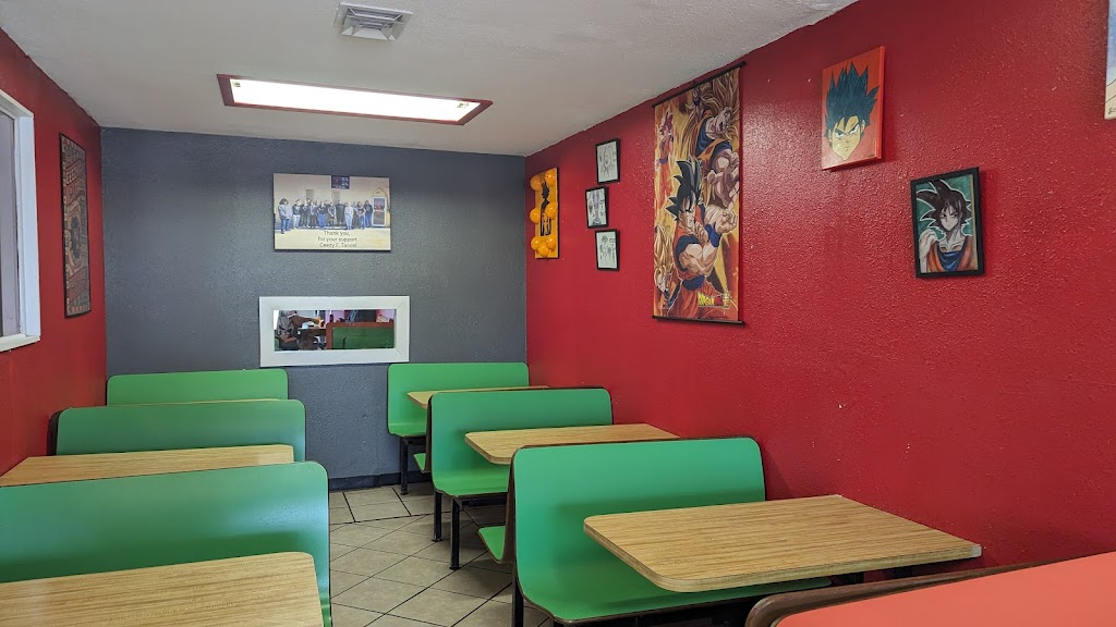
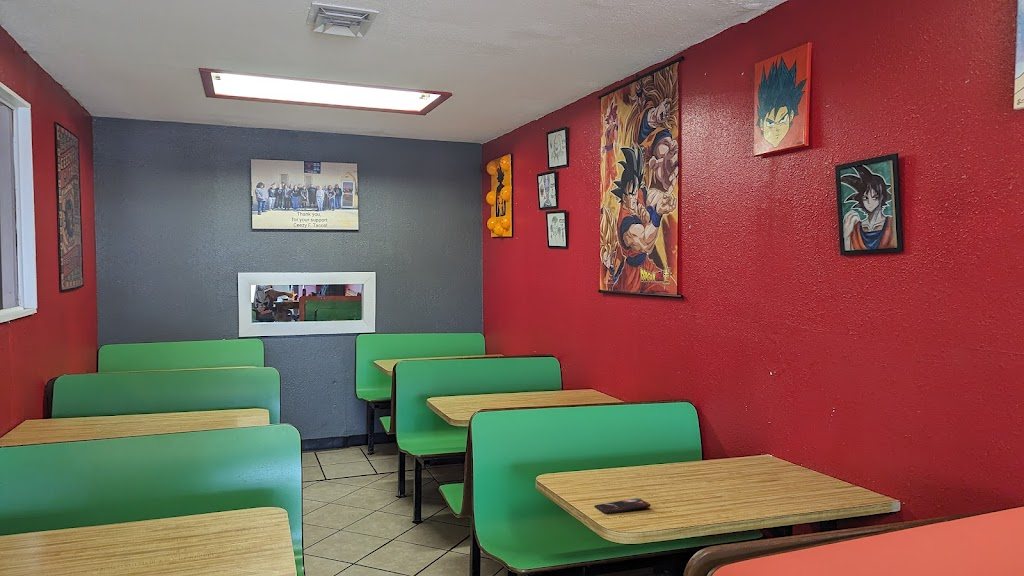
+ smartphone (622, 506)
